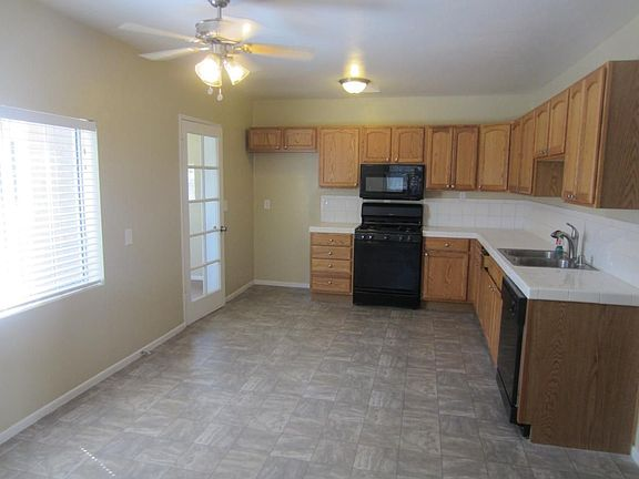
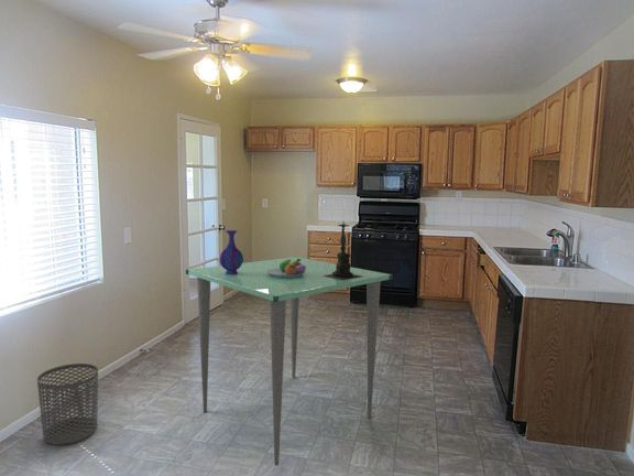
+ dining table (283, 344)
+ candle holder (343, 246)
+ vase (231, 251)
+ waste bin (69, 403)
+ fruit bowl (286, 267)
